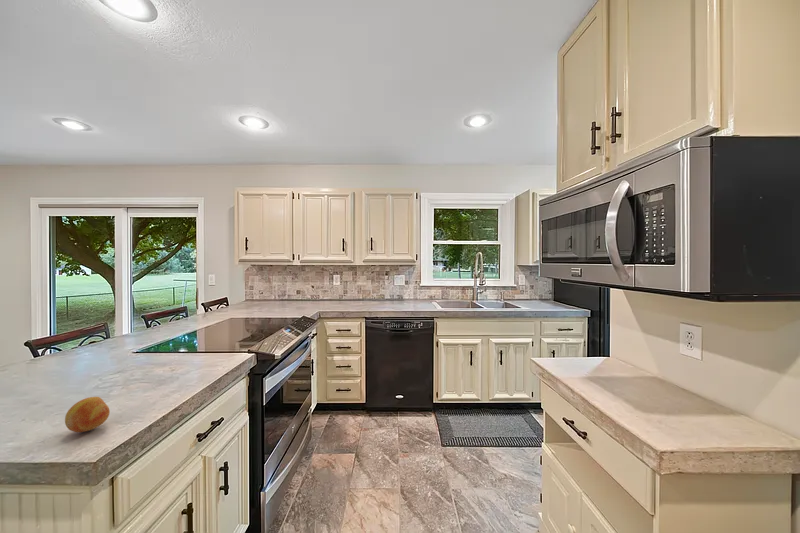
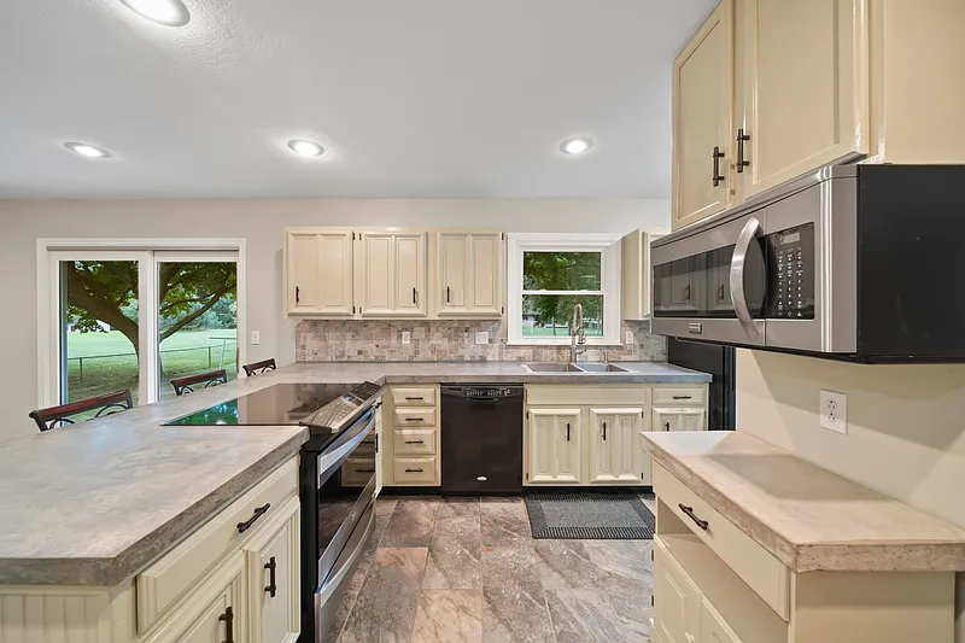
- fruit (87, 413)
